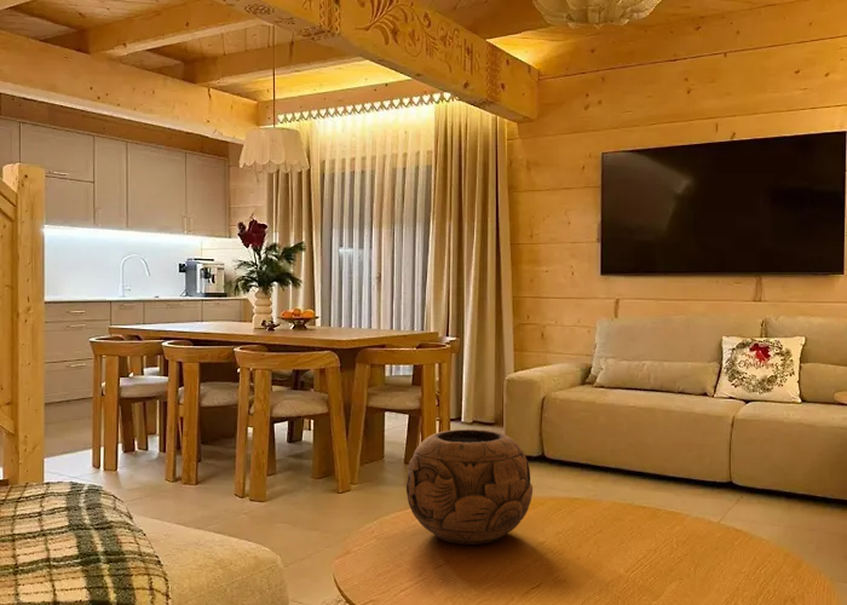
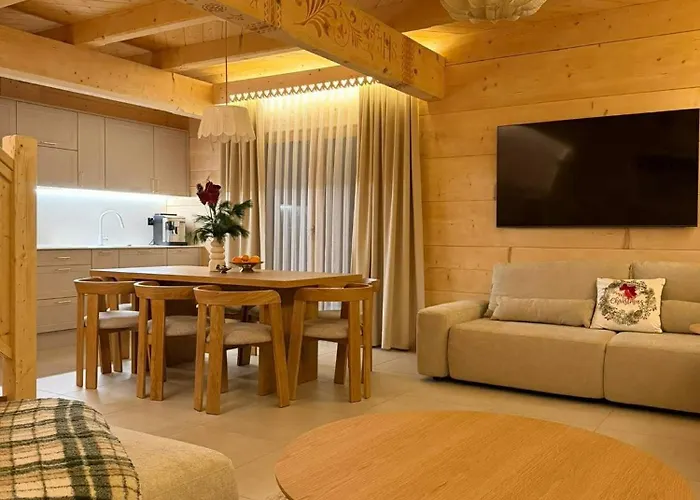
- decorative bowl (468, 484)
